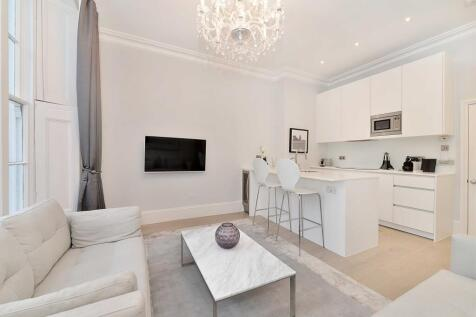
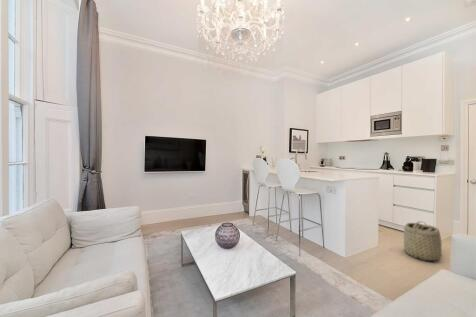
+ basket (420, 239)
